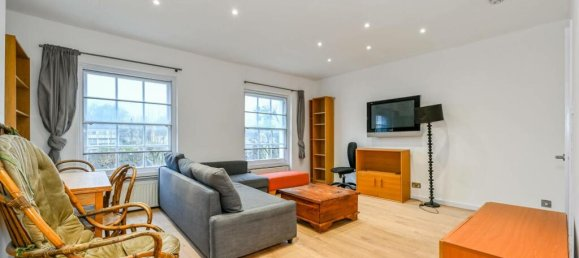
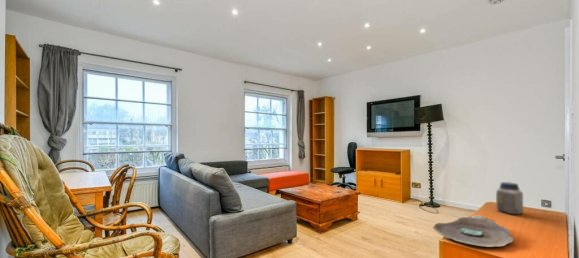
+ jar (509, 197)
+ decorative bowl (471, 229)
